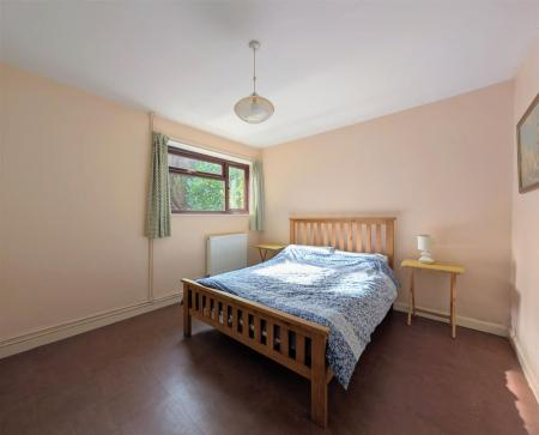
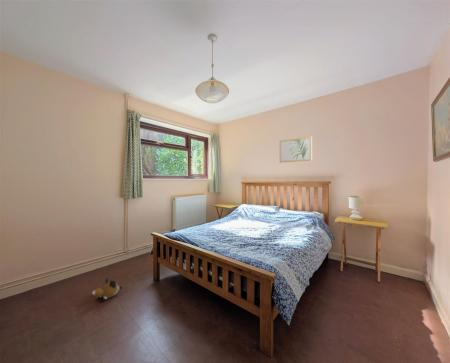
+ plush toy (106, 288)
+ wall art (295, 150)
